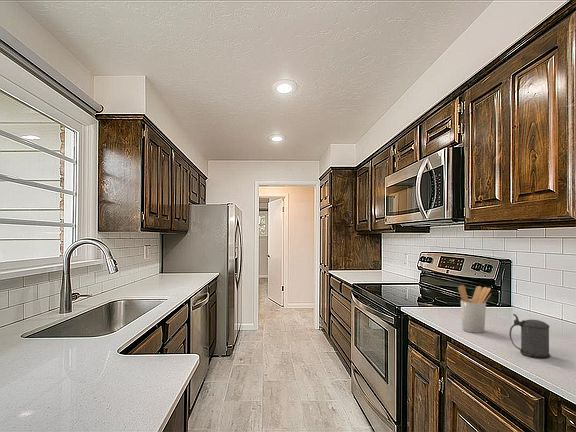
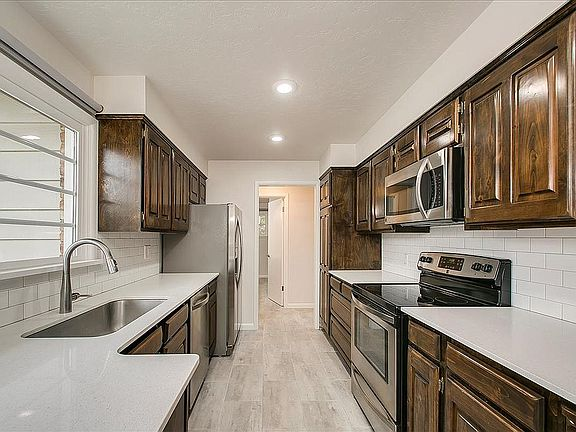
- utensil holder (476, 307)
- beer stein (529, 334)
